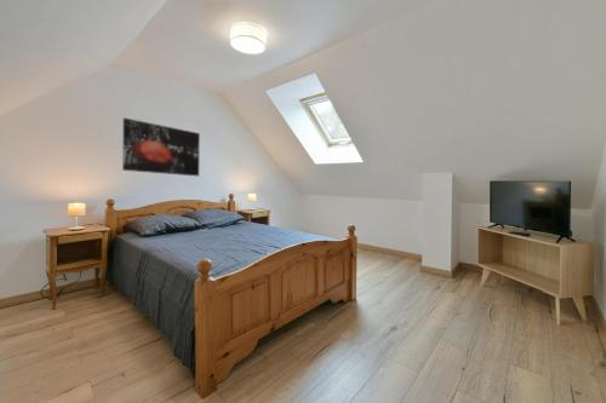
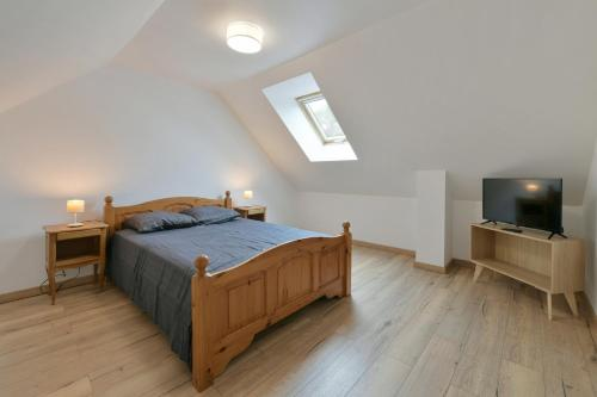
- wall art (165, 149)
